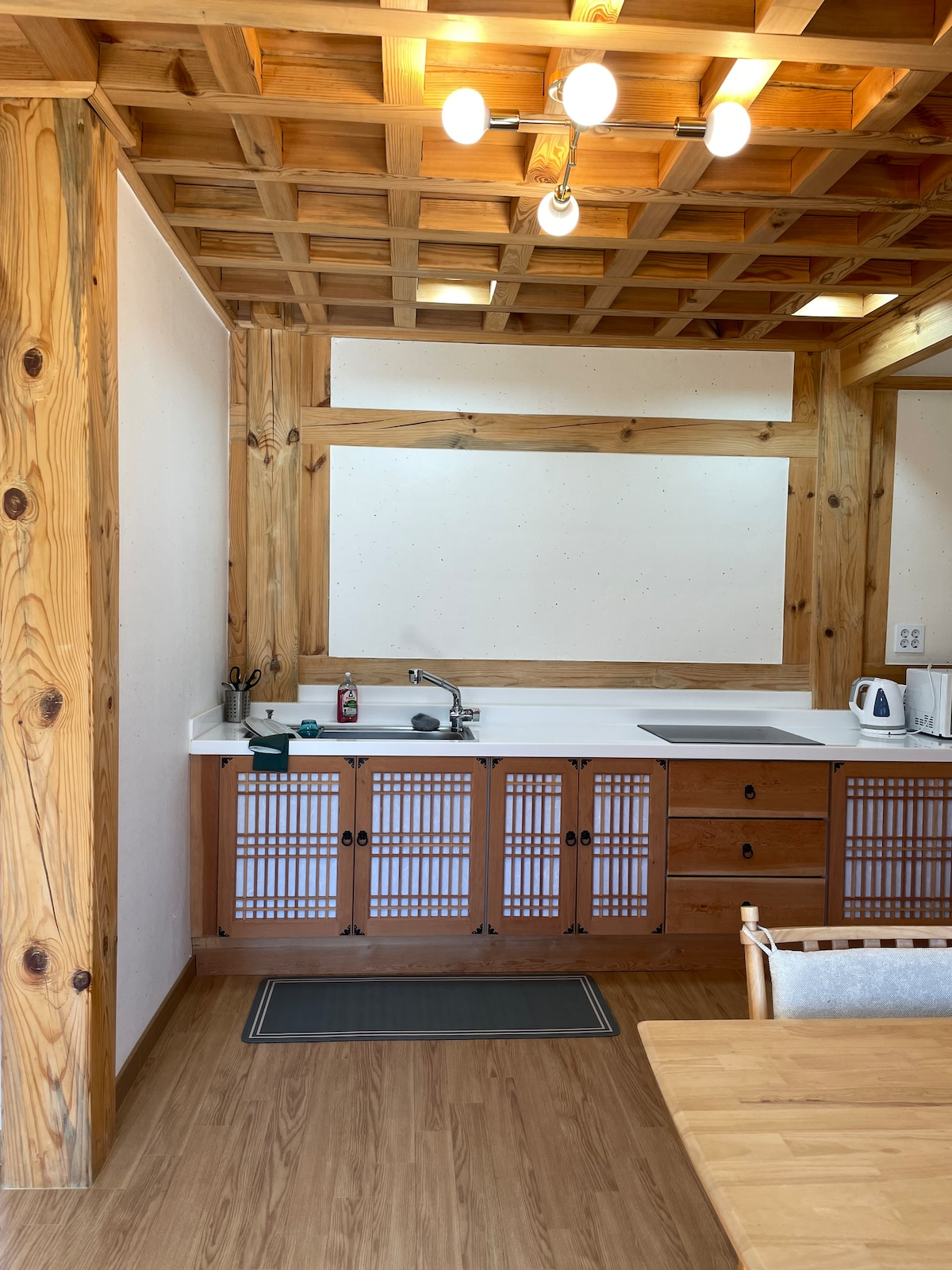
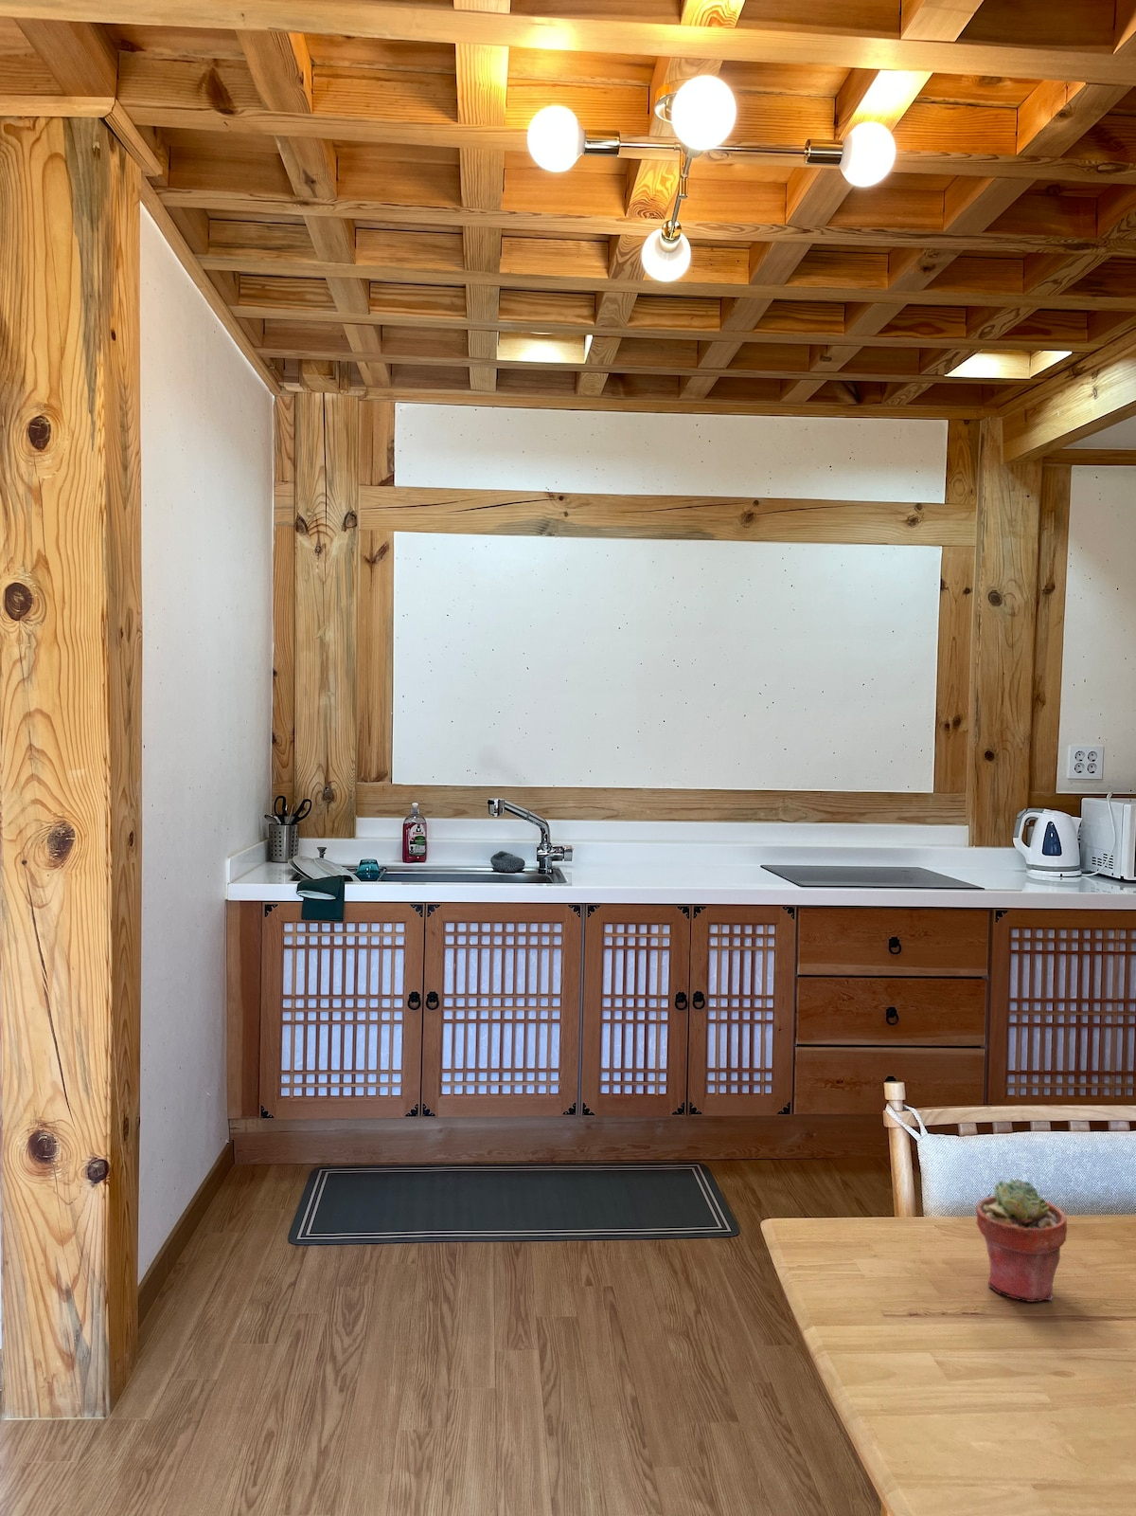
+ potted succulent (1020, 1233)
